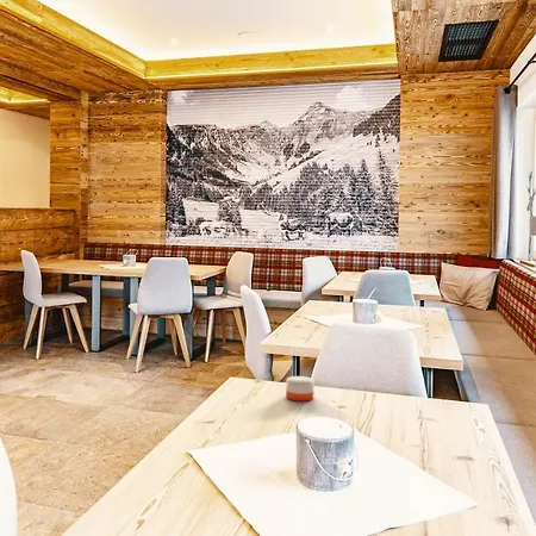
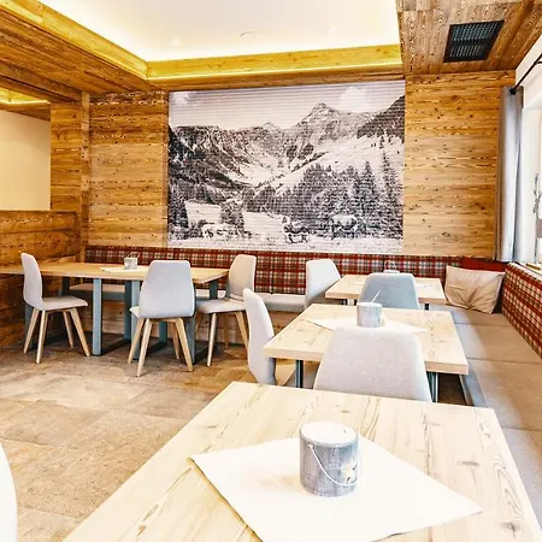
- candle (300, 378)
